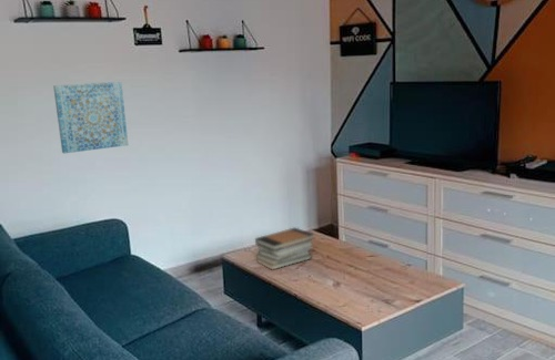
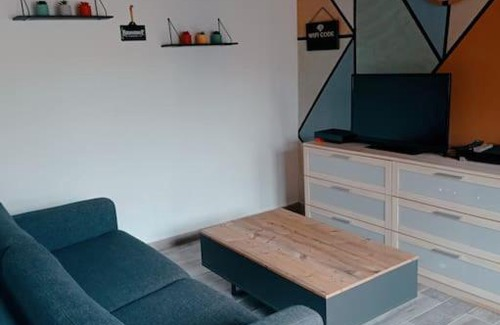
- book stack (284, 247)
- wall art (92, 116)
